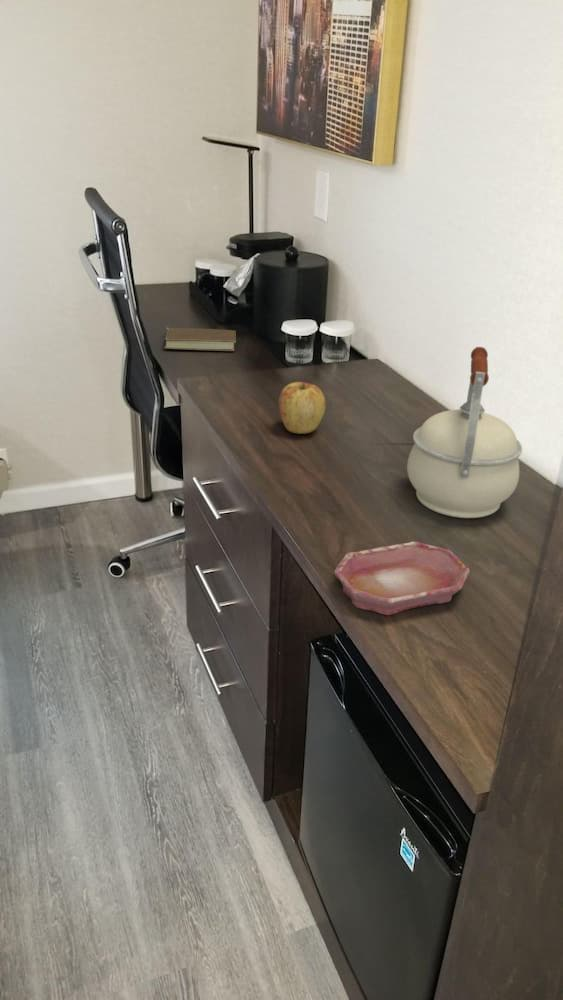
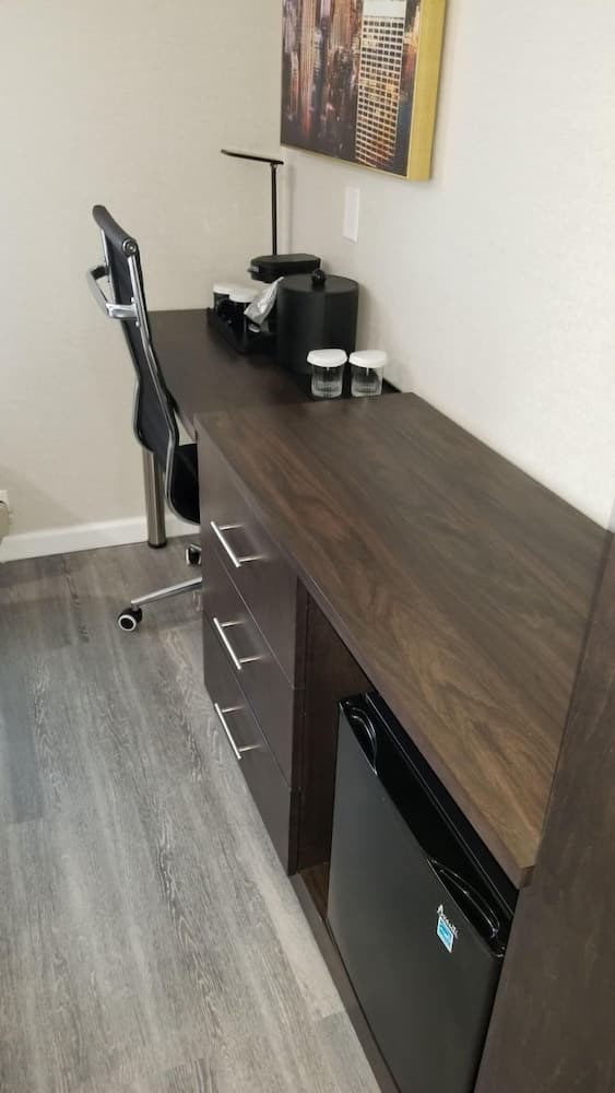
- apple (301, 407)
- book (200, 336)
- bowl (400, 578)
- kettle (468, 428)
